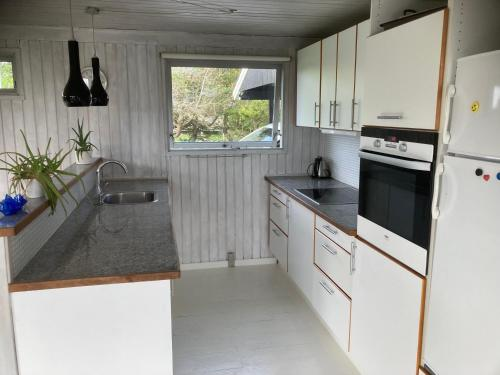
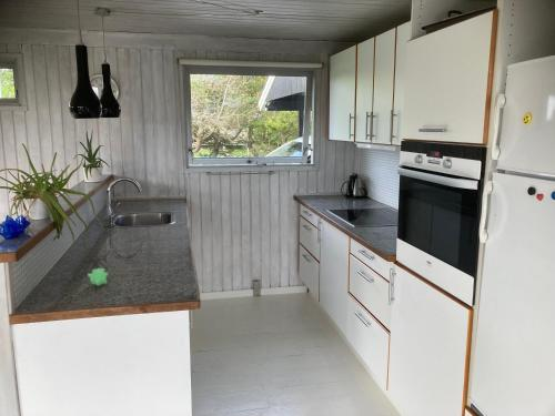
+ flower (99, 276)
